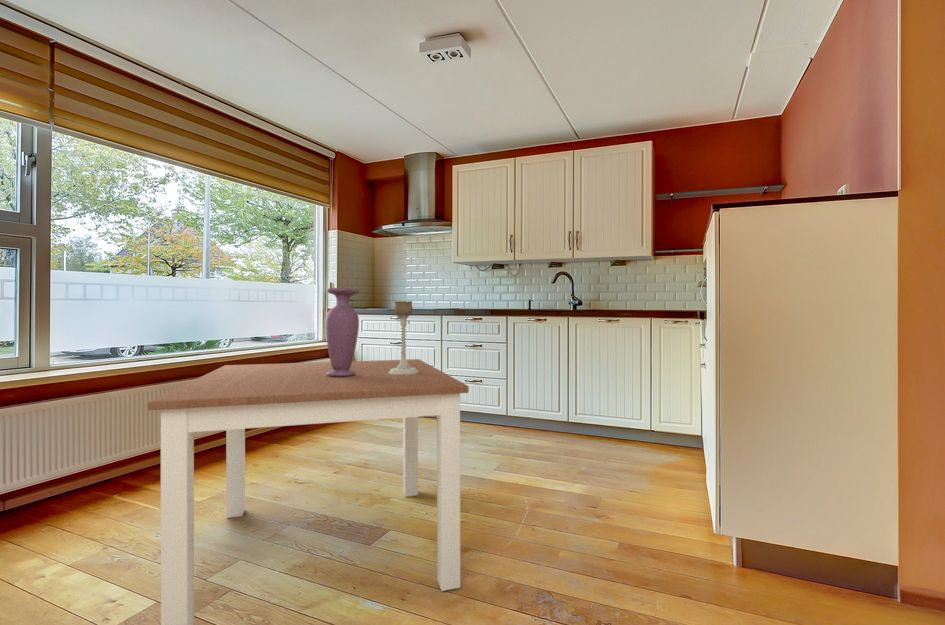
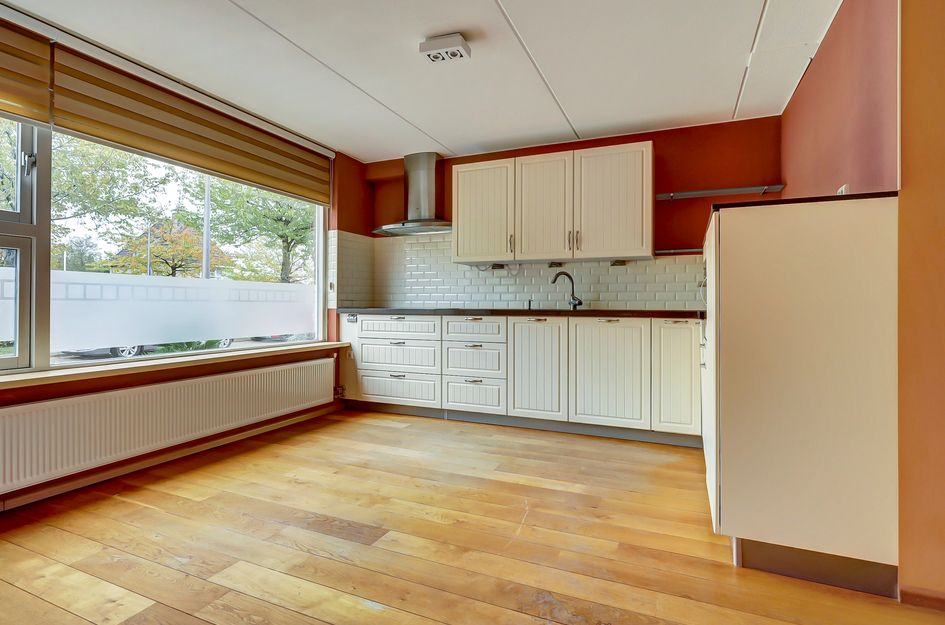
- candle holder (403, 336)
- dining table (318, 423)
- vase (342, 331)
